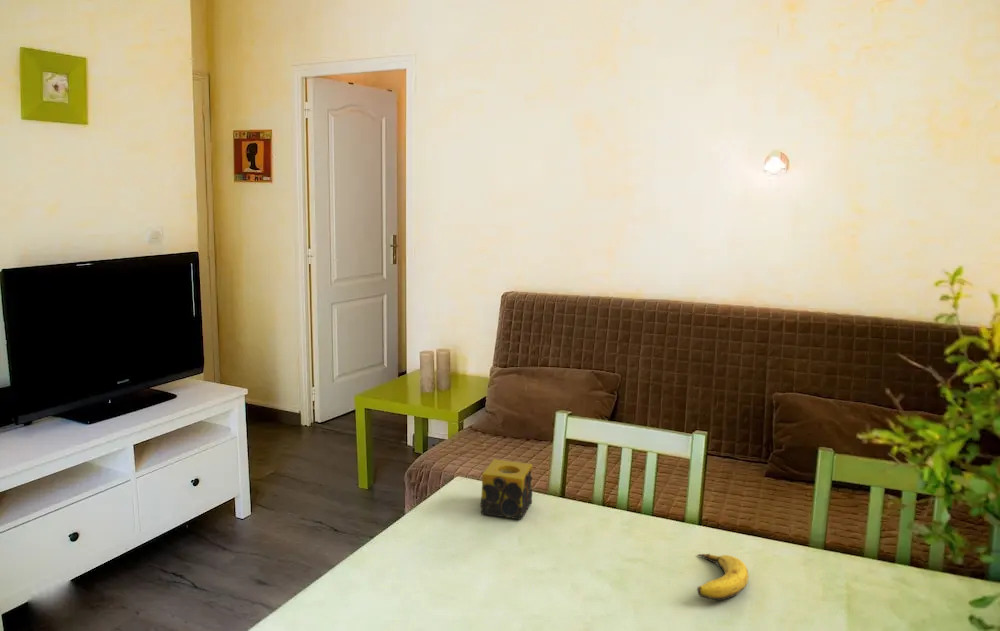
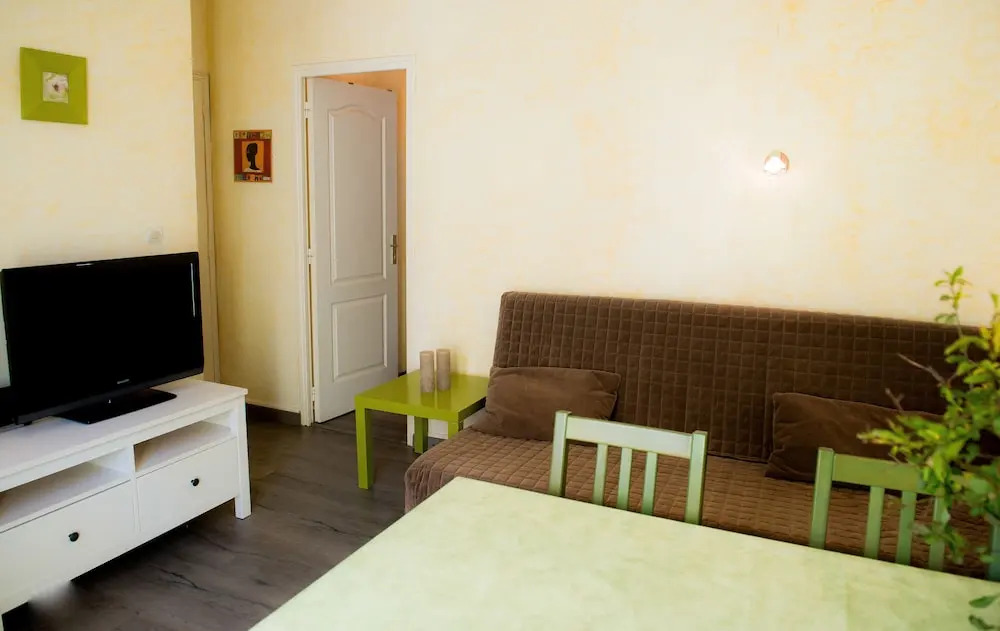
- banana (723, 571)
- candle (506, 488)
